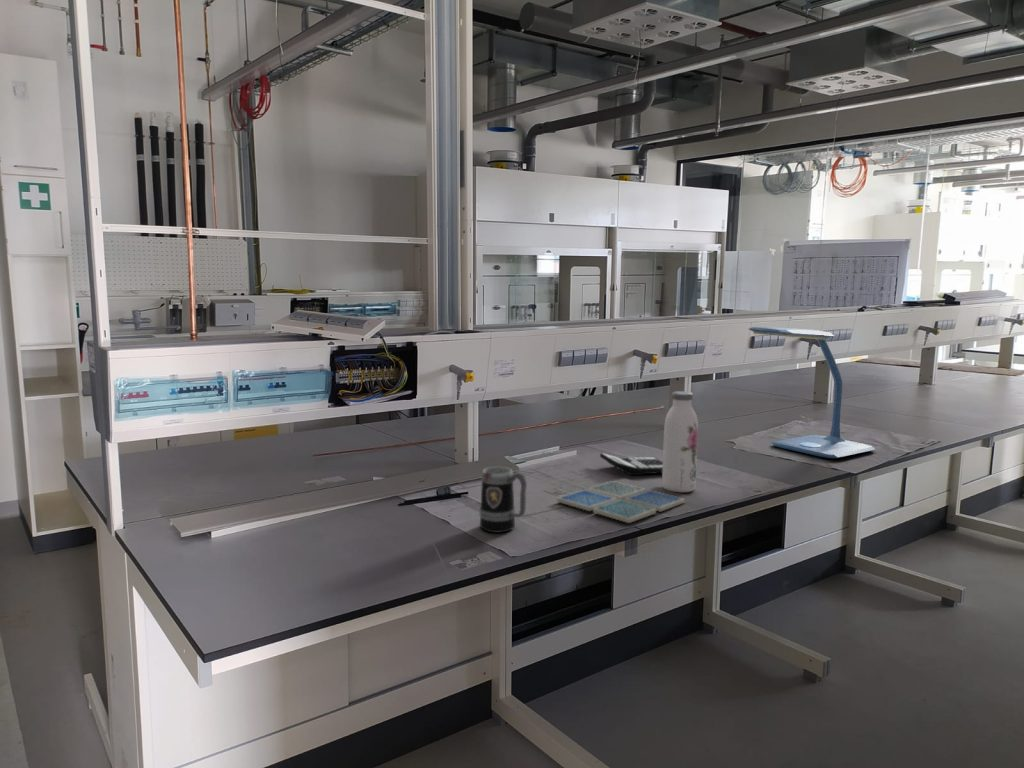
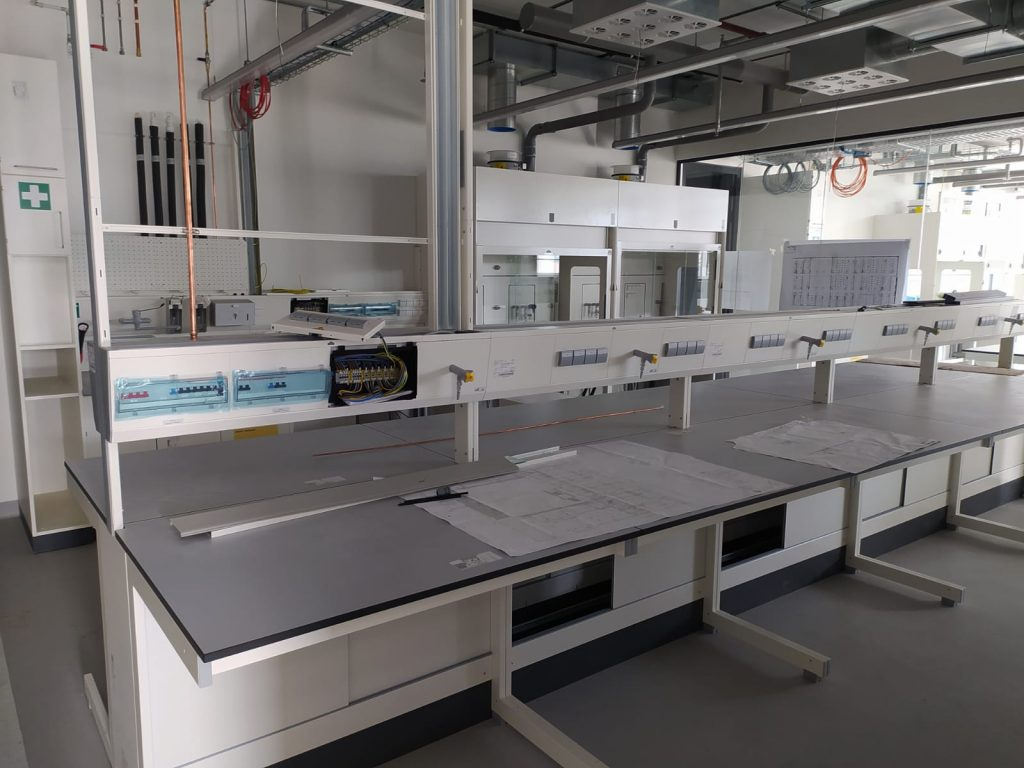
- drink coaster (620, 500)
- mug (503, 499)
- calculator (636, 462)
- water bottle (680, 440)
- desk lamp (834, 395)
